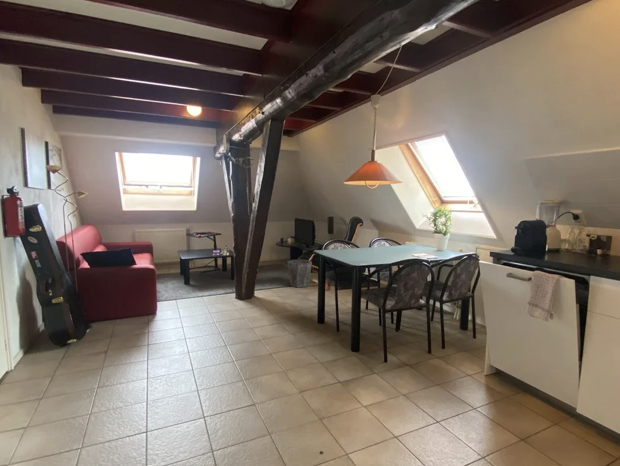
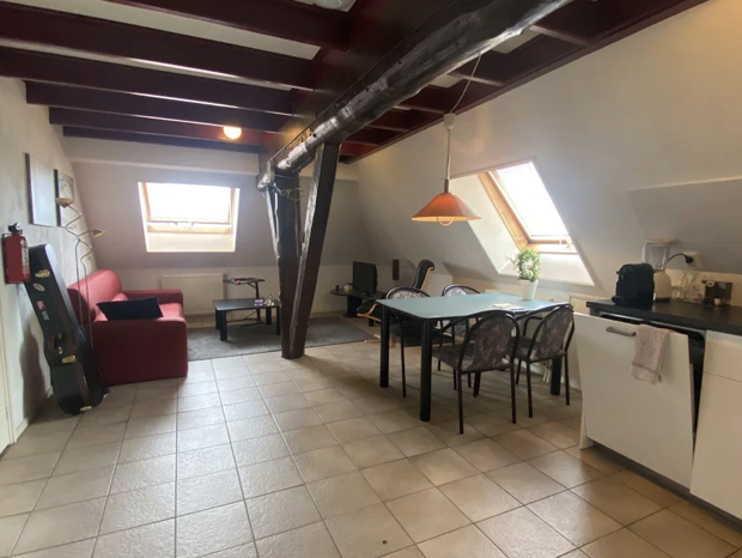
- waste bin (299, 273)
